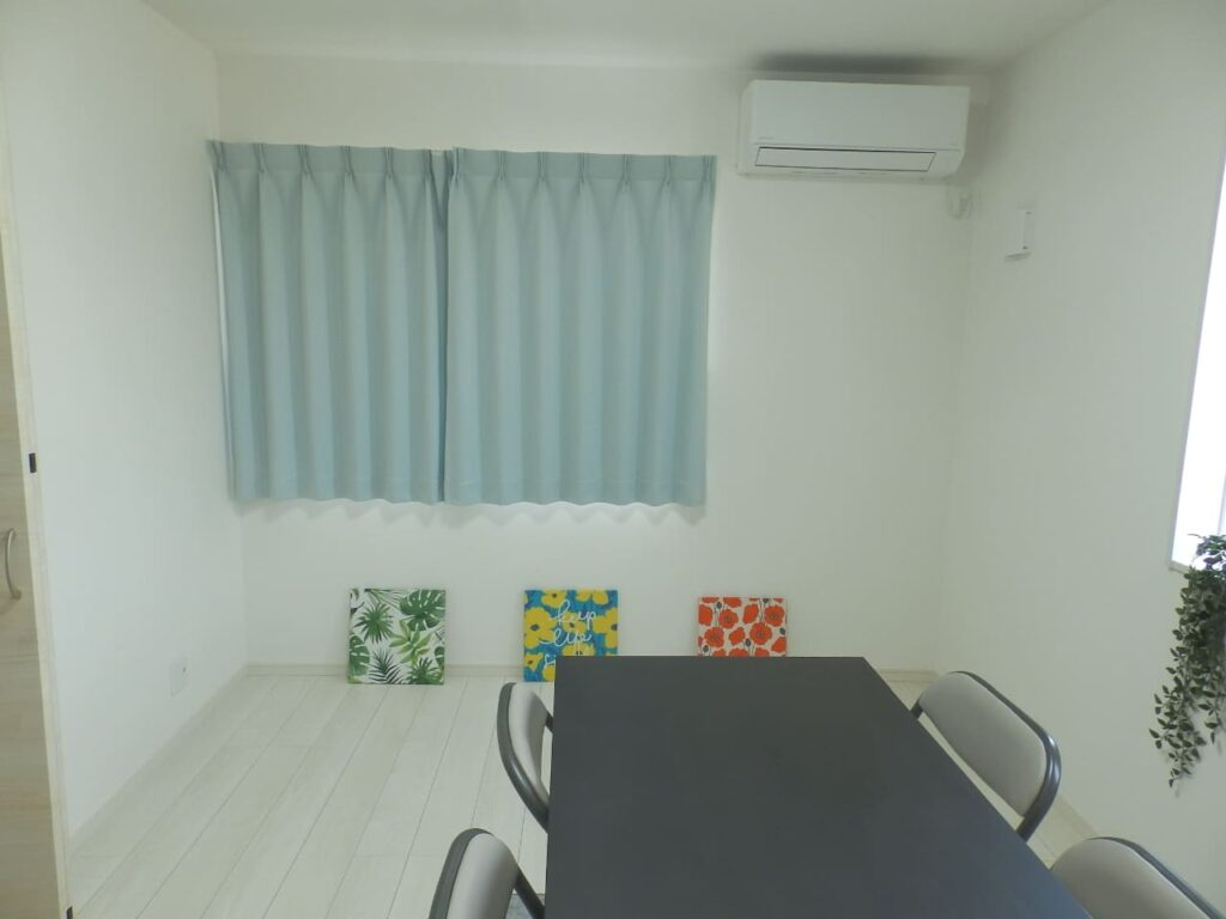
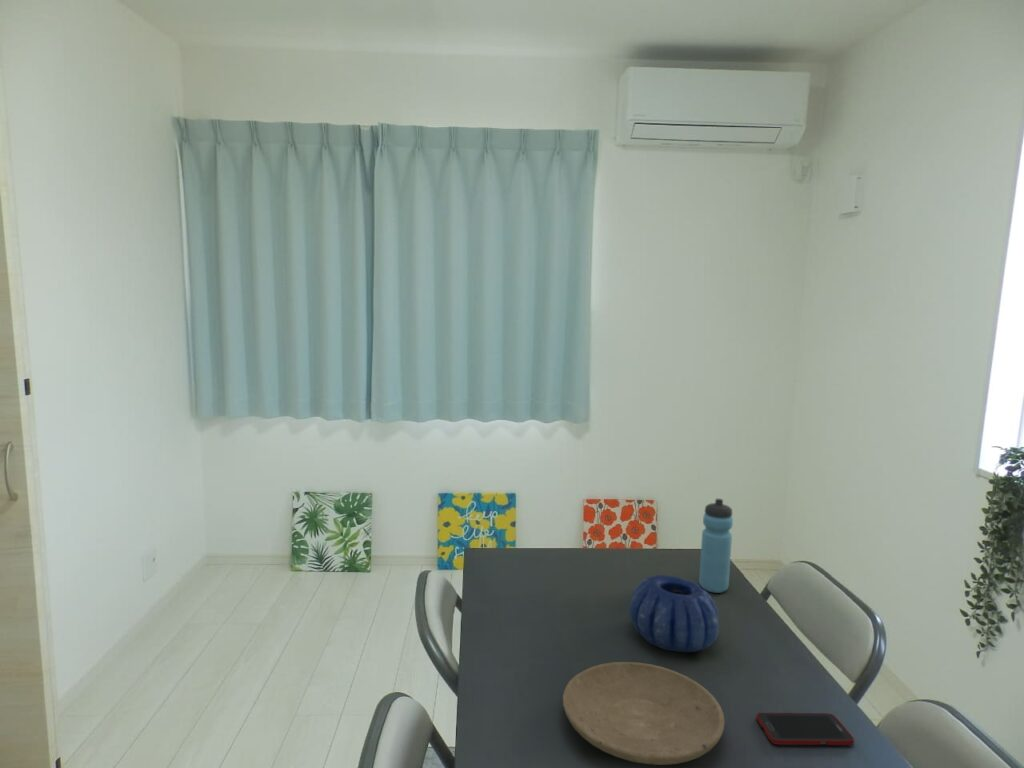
+ plate (641, 715)
+ cell phone (803, 728)
+ decorative bowl (674, 611)
+ water bottle (716, 543)
